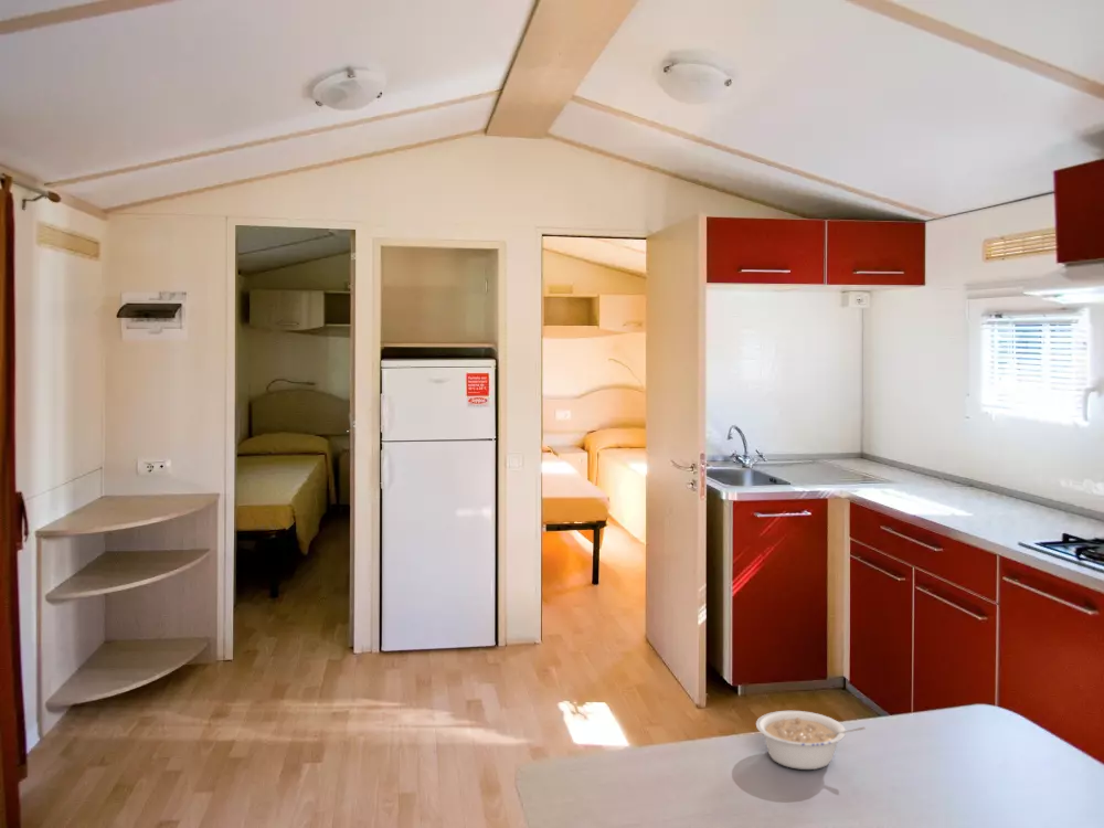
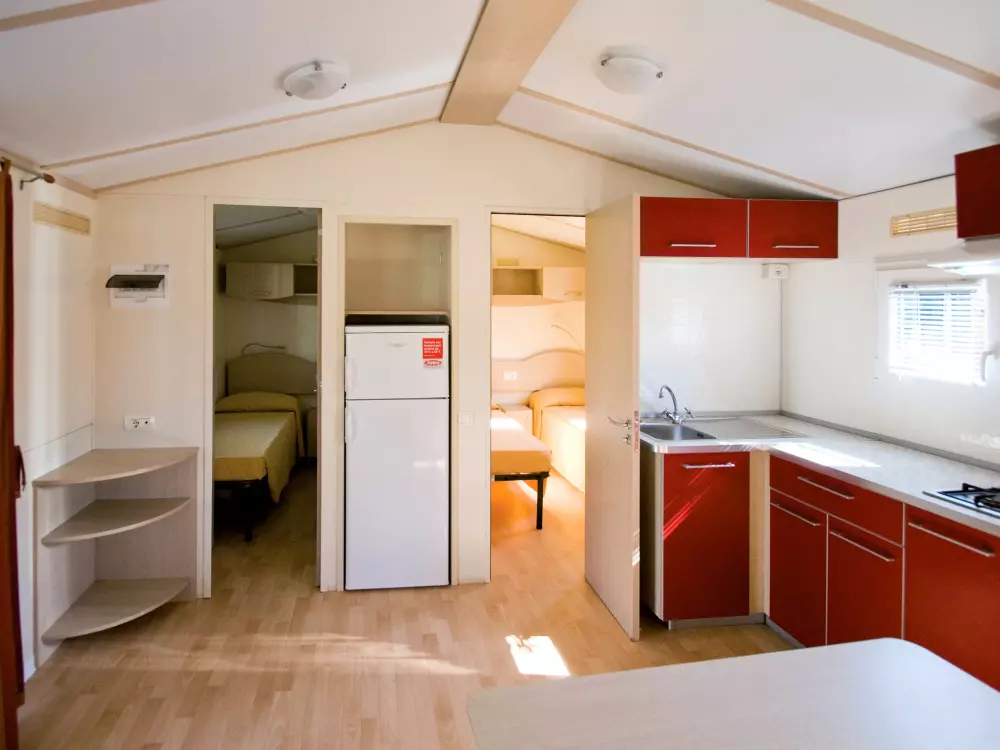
- legume (803, 737)
